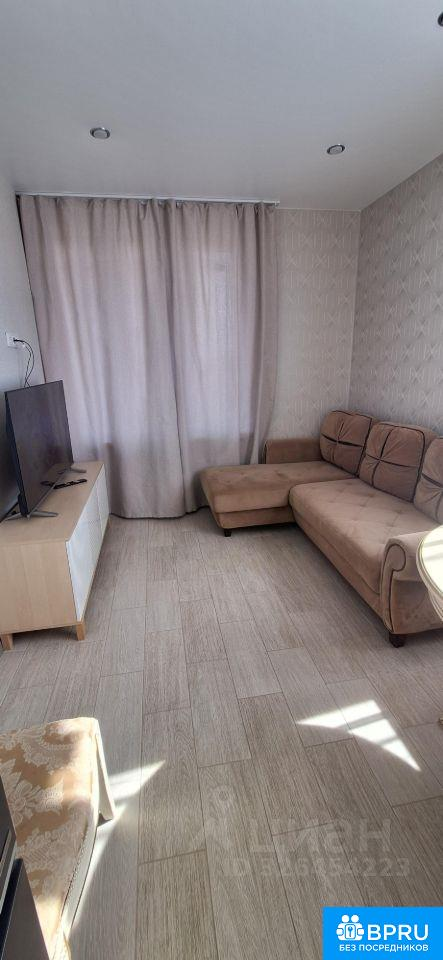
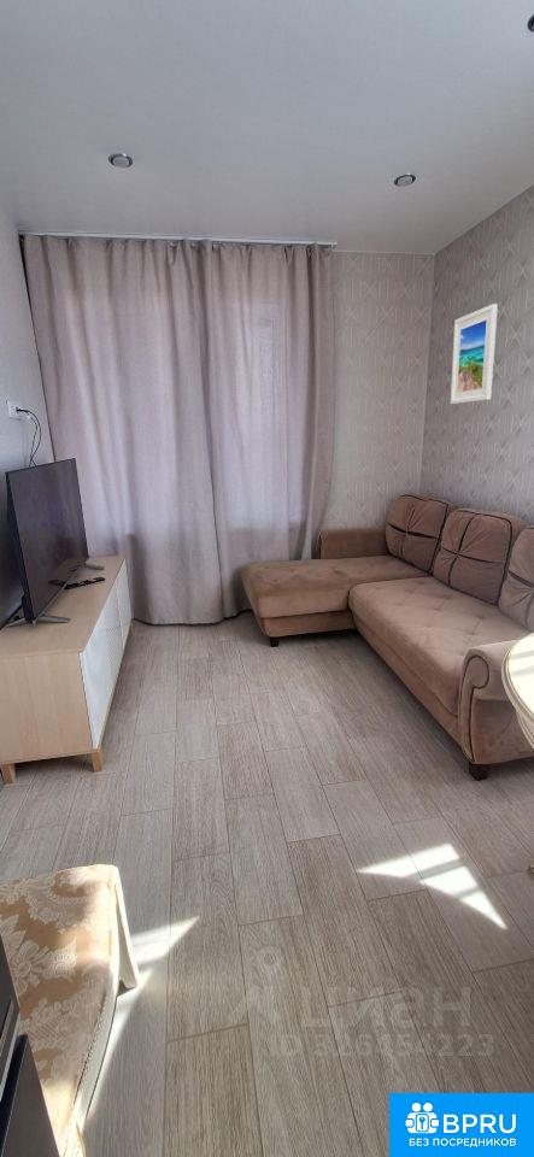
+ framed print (471, 358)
